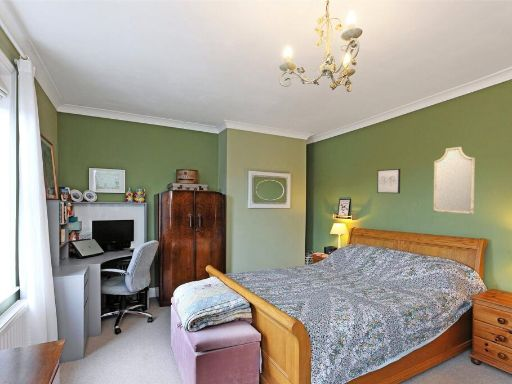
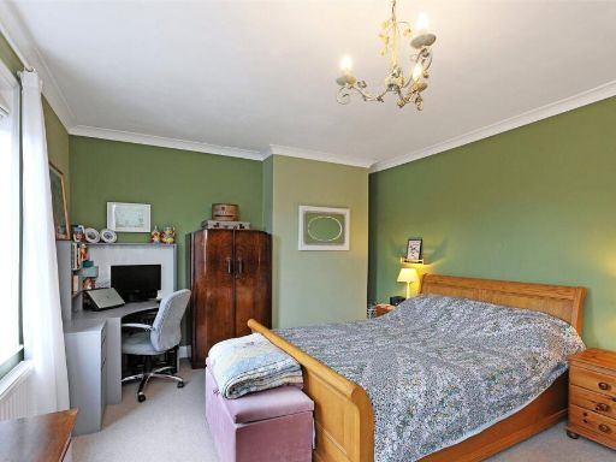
- wall art (388, 181)
- home mirror (452, 180)
